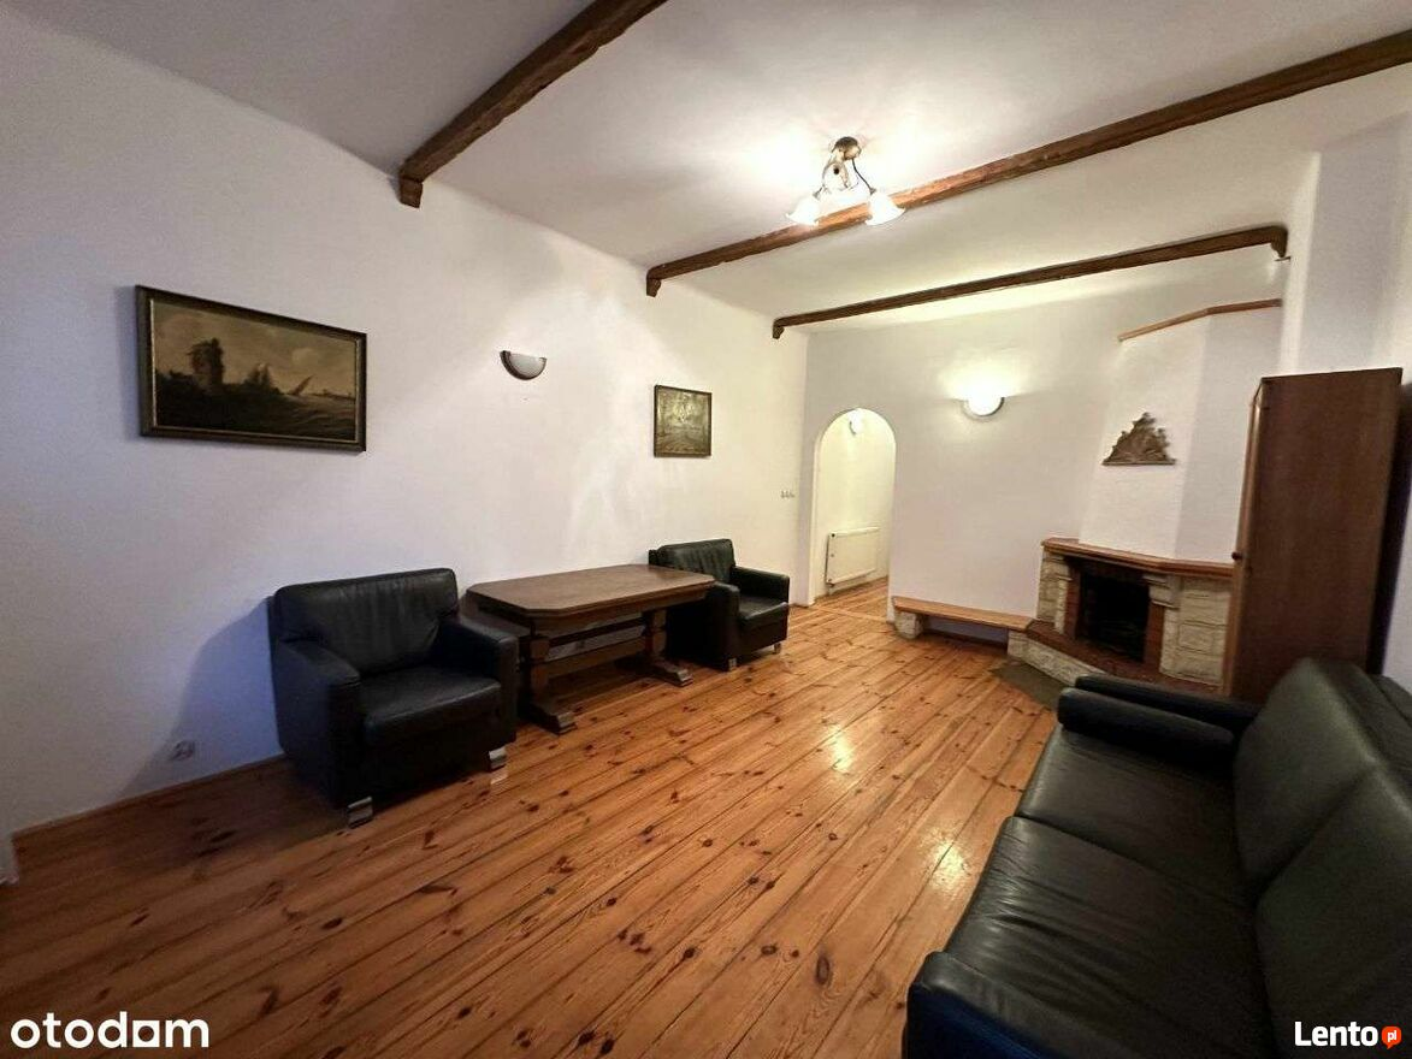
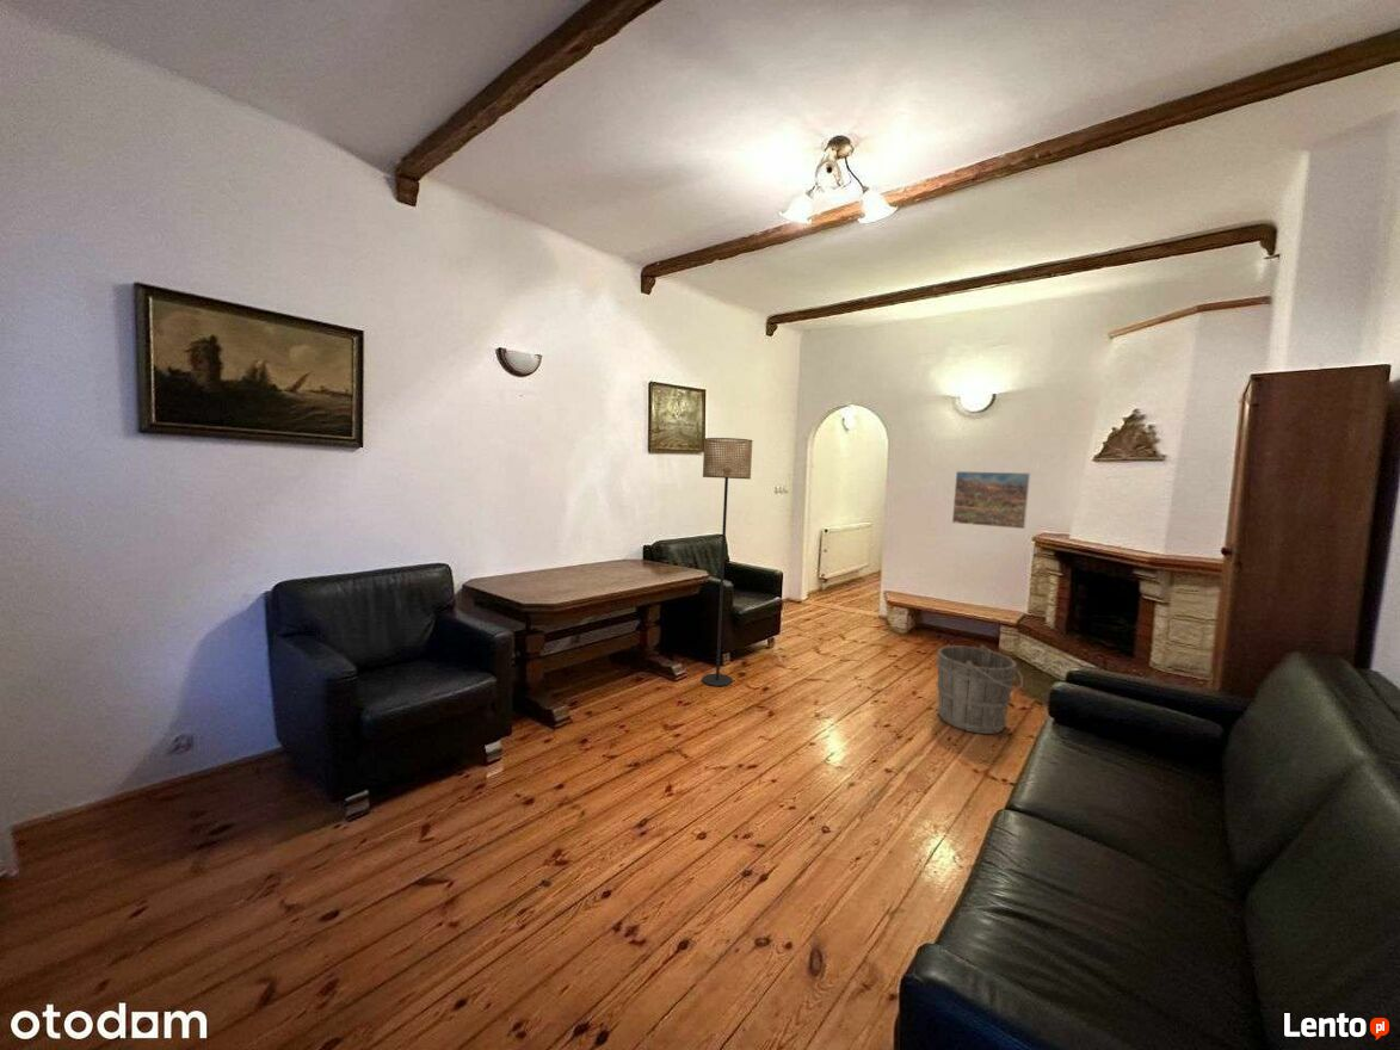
+ floor lamp (722, 562)
+ bucket (975, 687)
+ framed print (989, 499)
